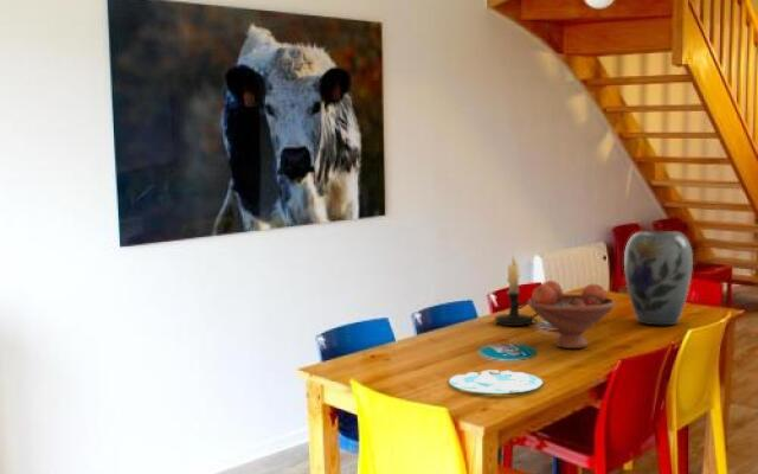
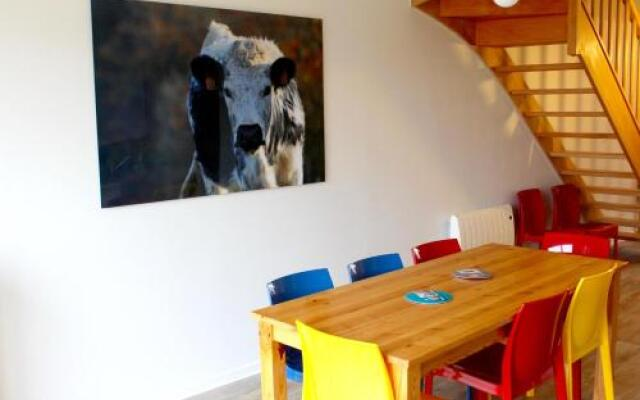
- fruit bowl (571, 314)
- vase (657, 277)
- candle holder (518, 288)
- plate (495, 377)
